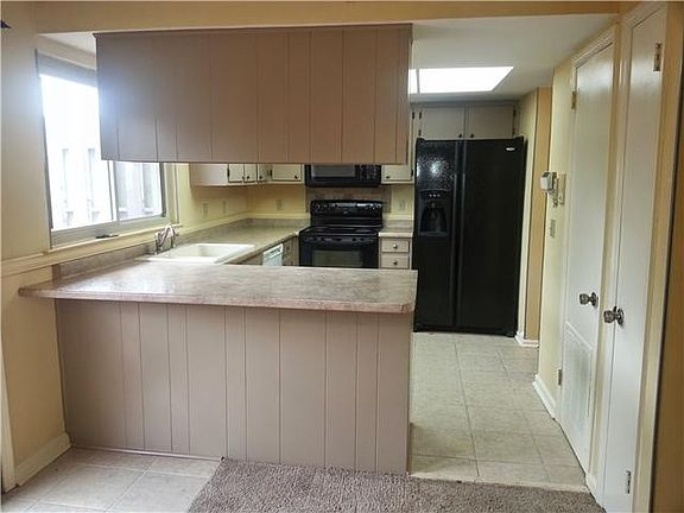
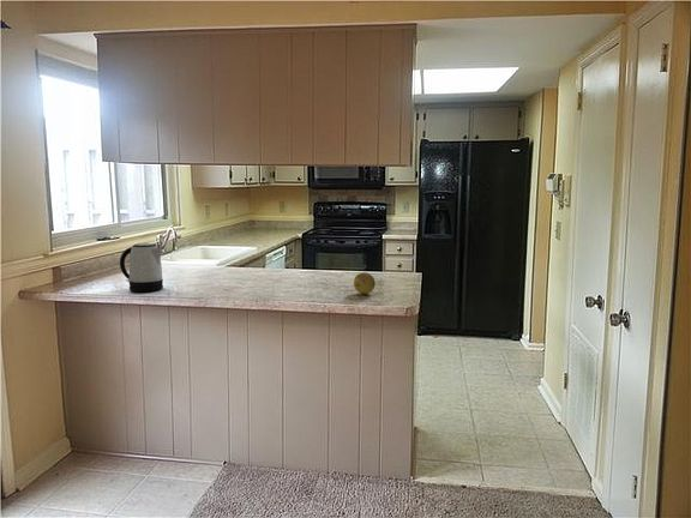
+ fruit (363, 283)
+ kettle (140, 265)
